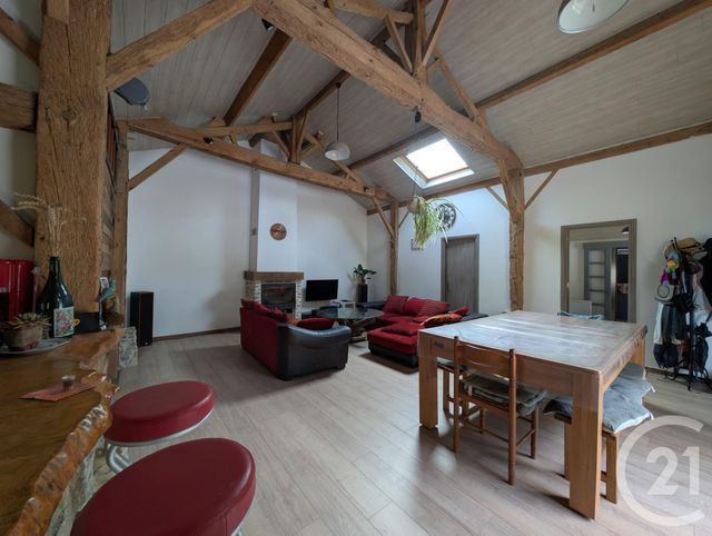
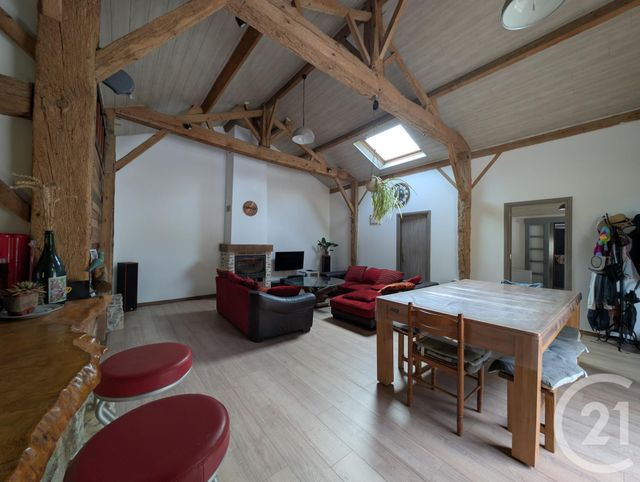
- cup (60, 384)
